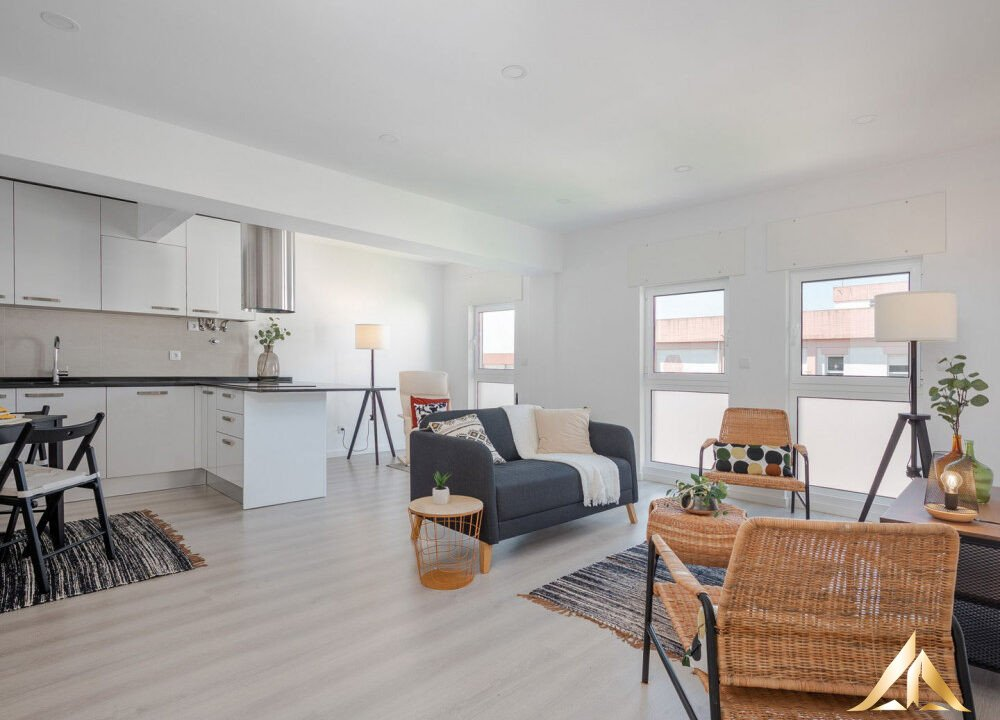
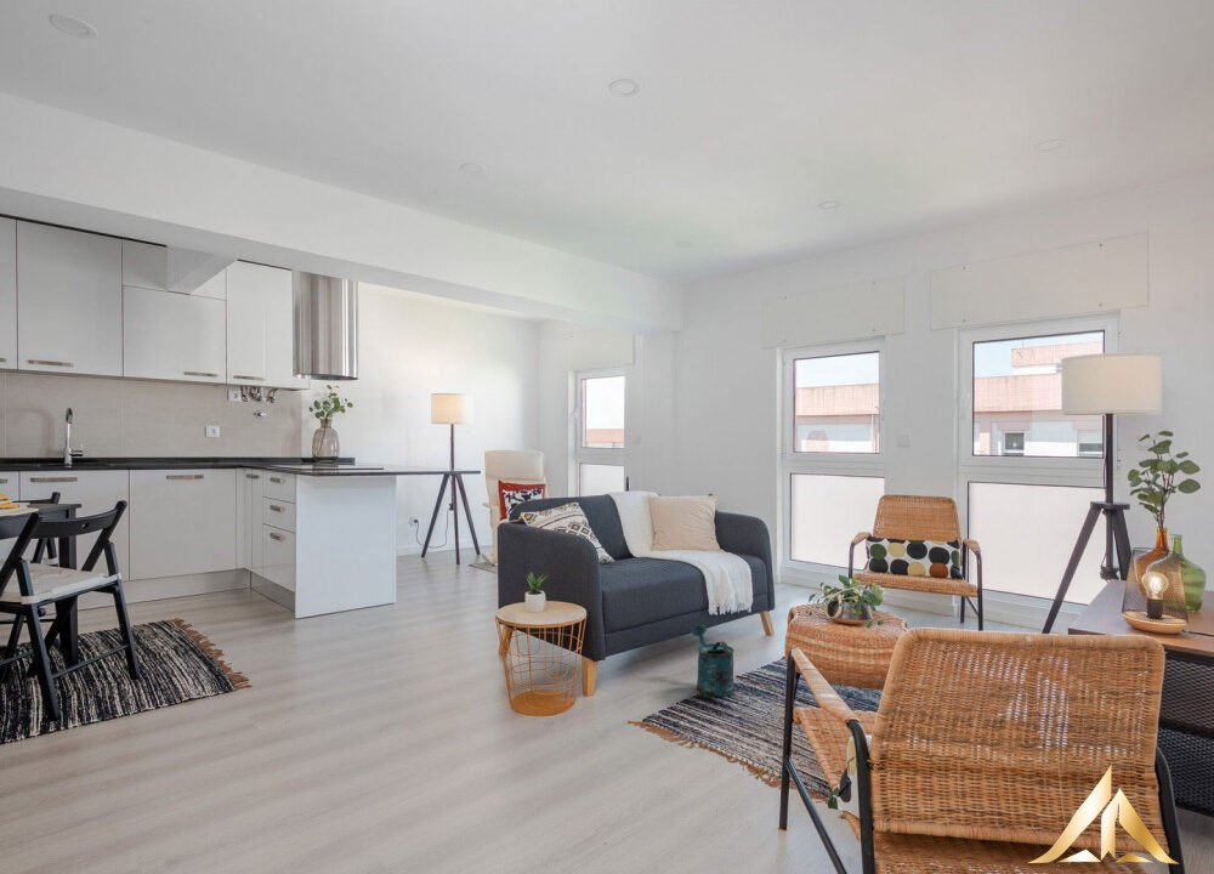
+ watering can (710, 658)
